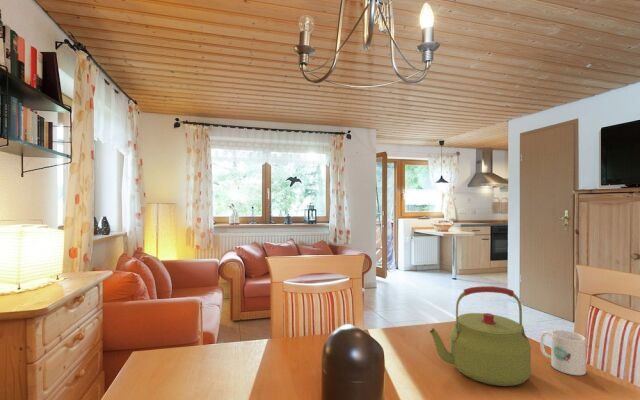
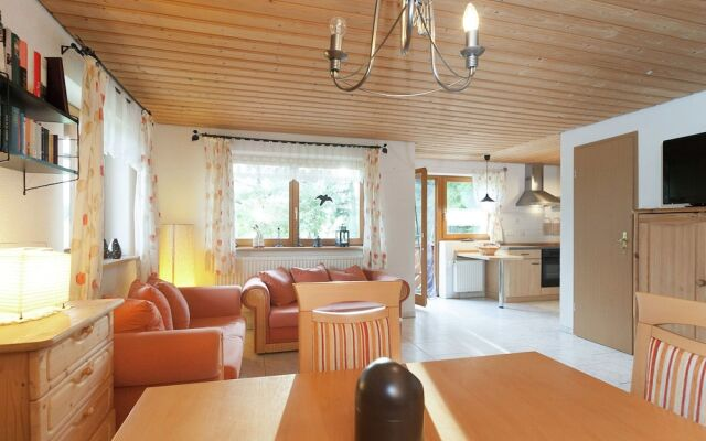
- mug (561, 349)
- kettle (477, 328)
